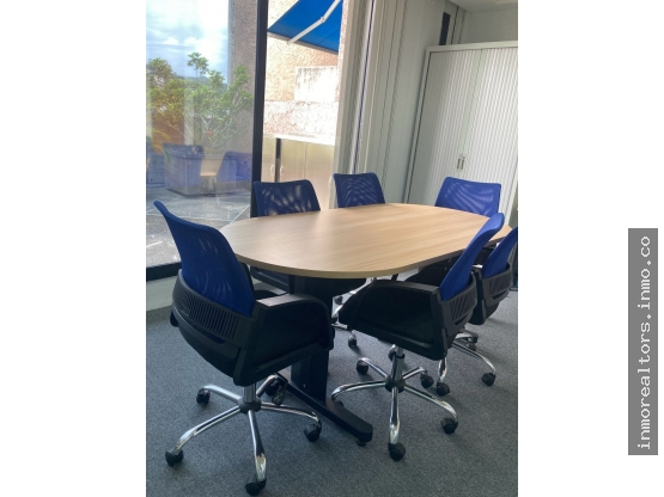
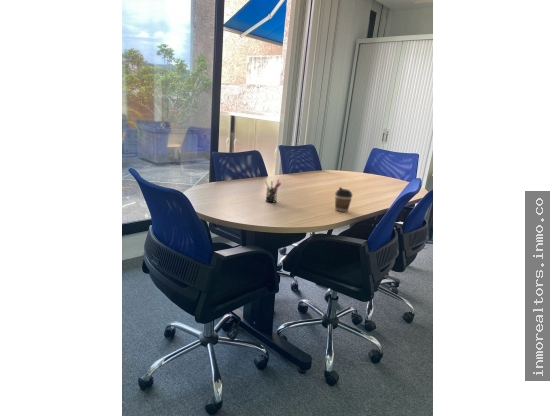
+ coffee cup (343, 199)
+ pen holder (272, 189)
